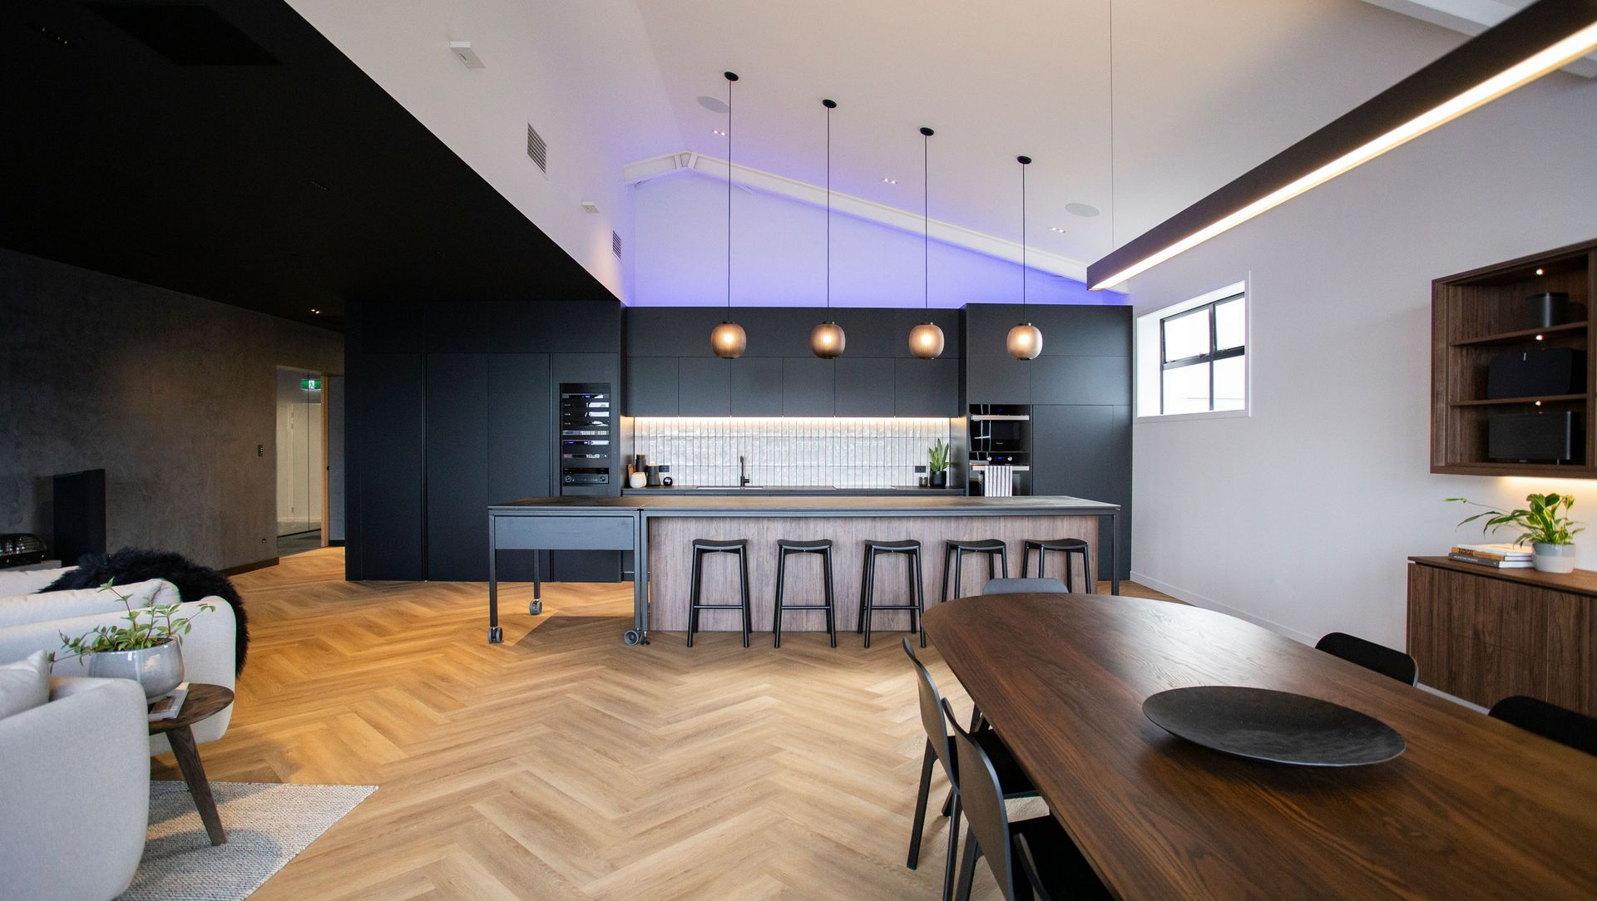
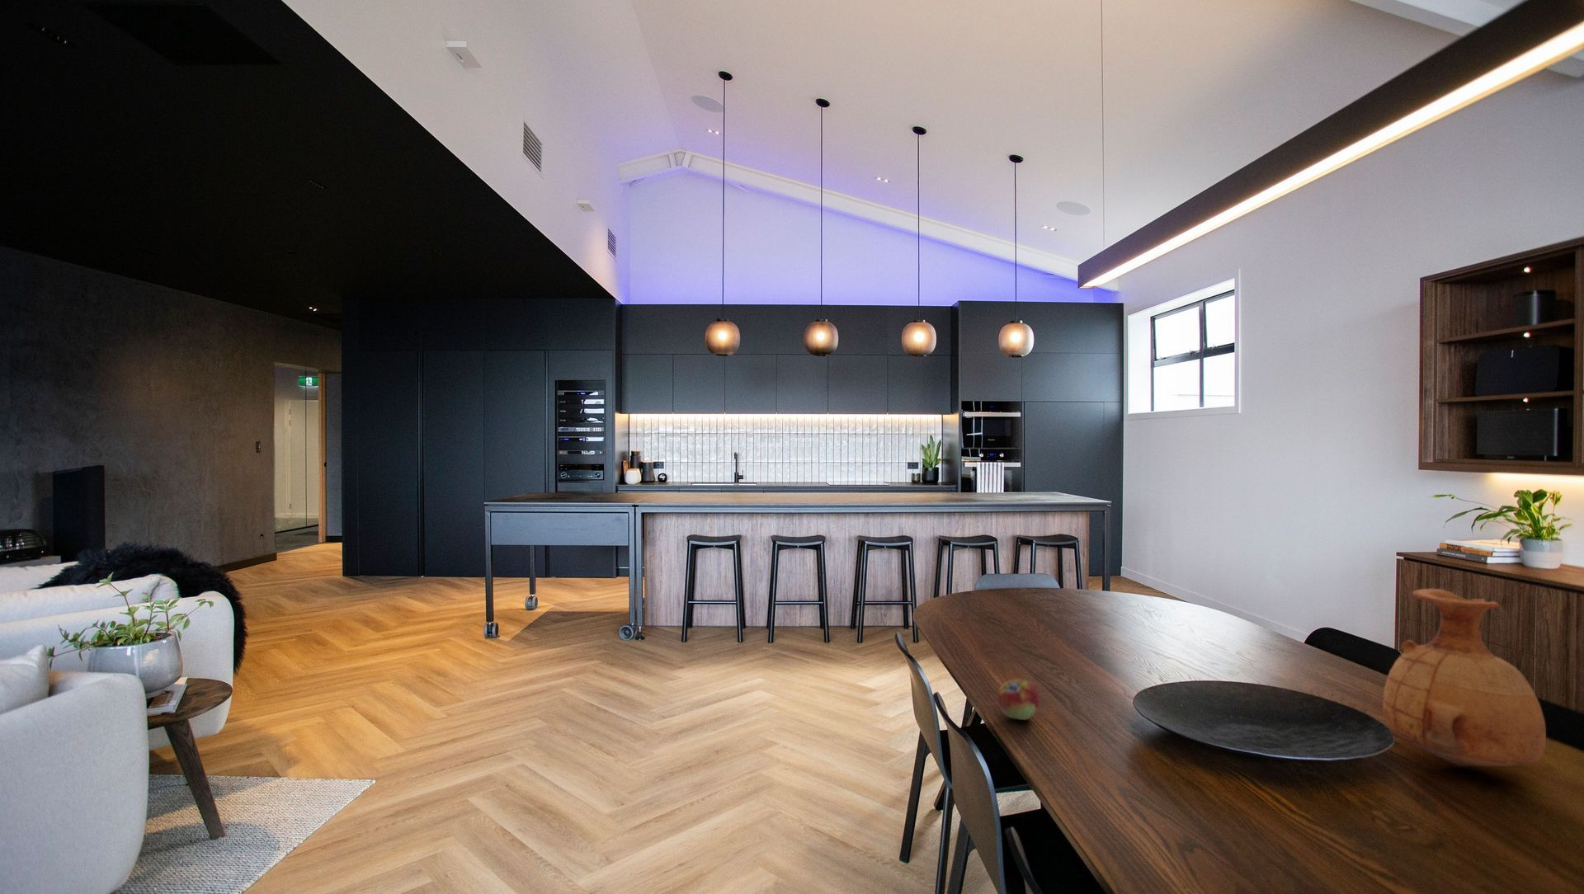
+ fruit (1018, 698)
+ vase (1459, 680)
